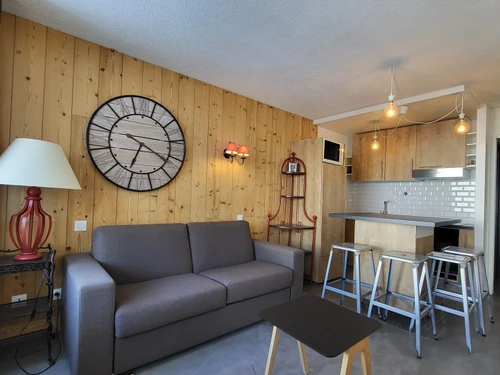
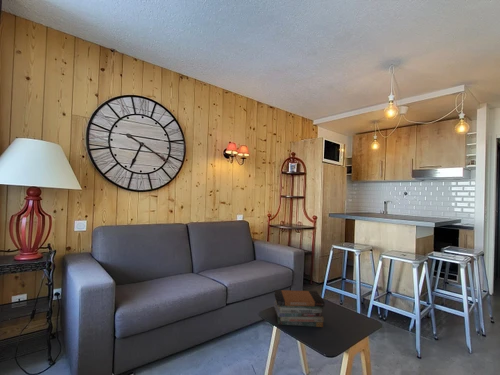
+ book stack (297, 307)
